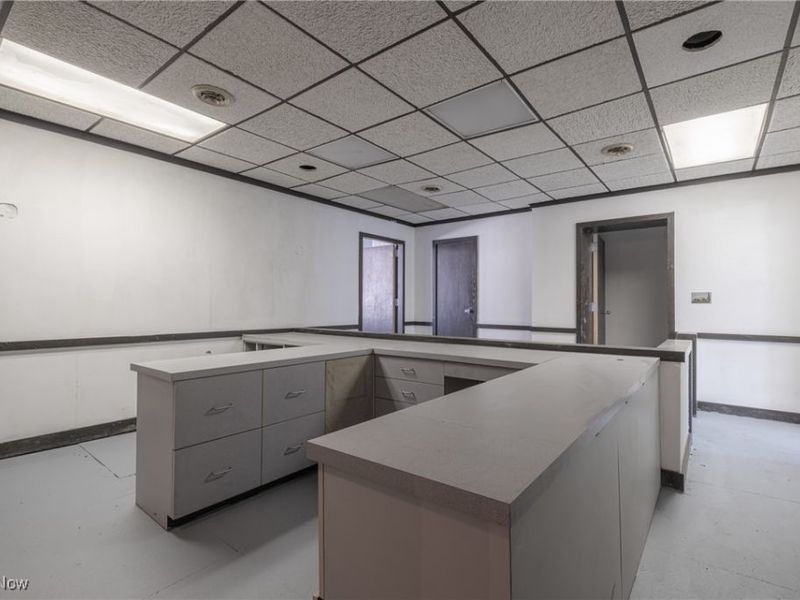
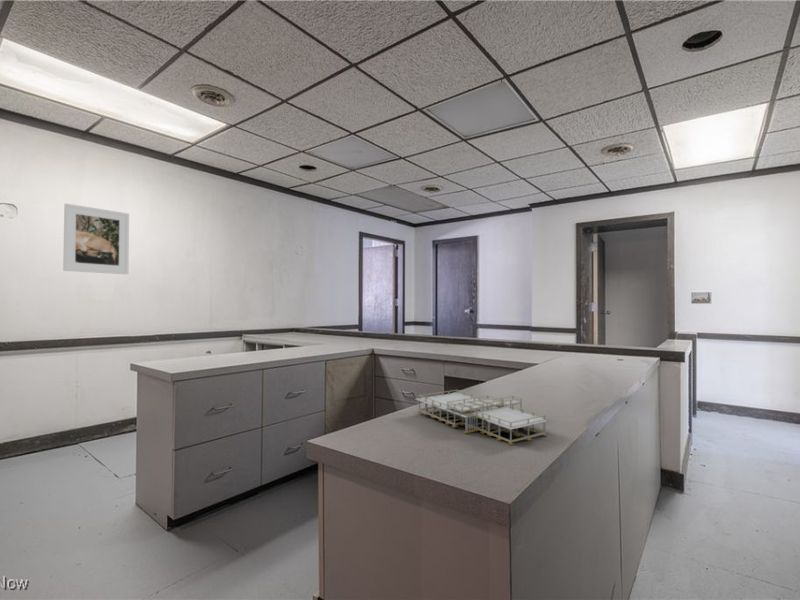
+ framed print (97, 240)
+ document tray (486, 410)
